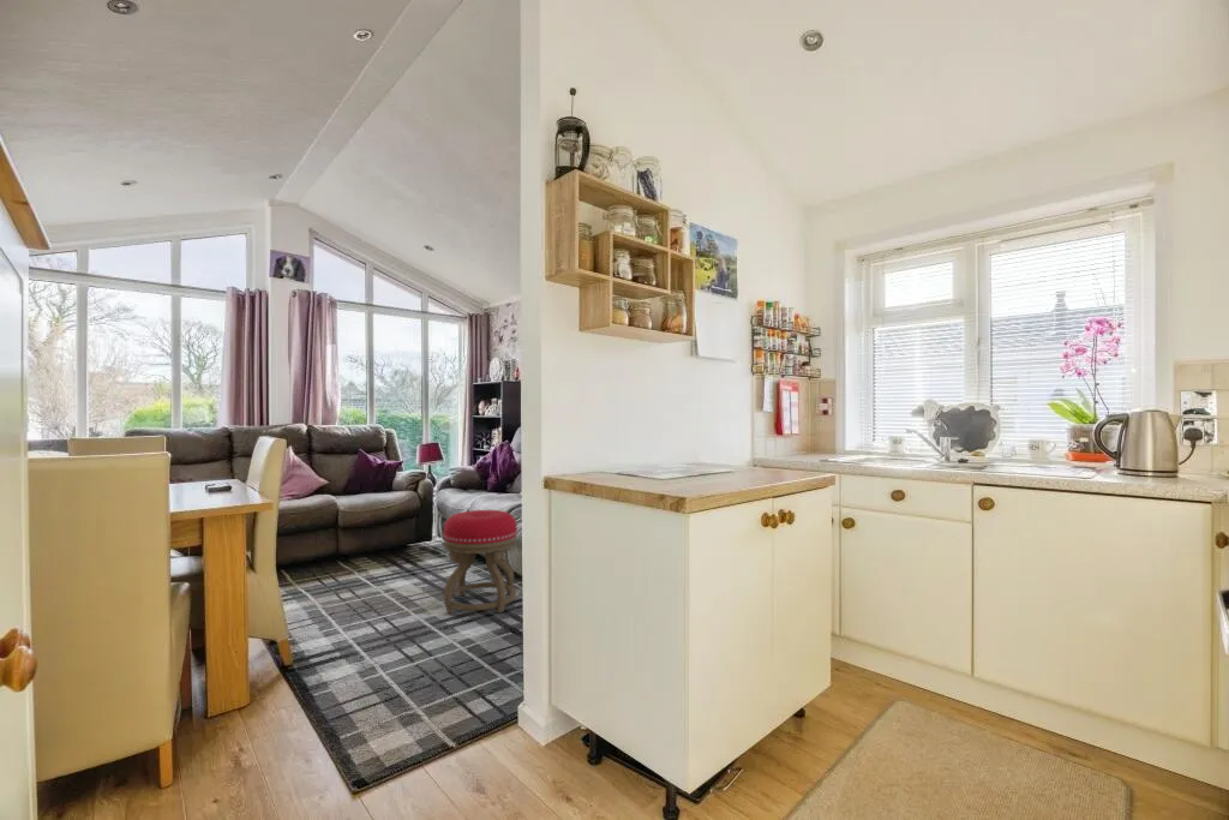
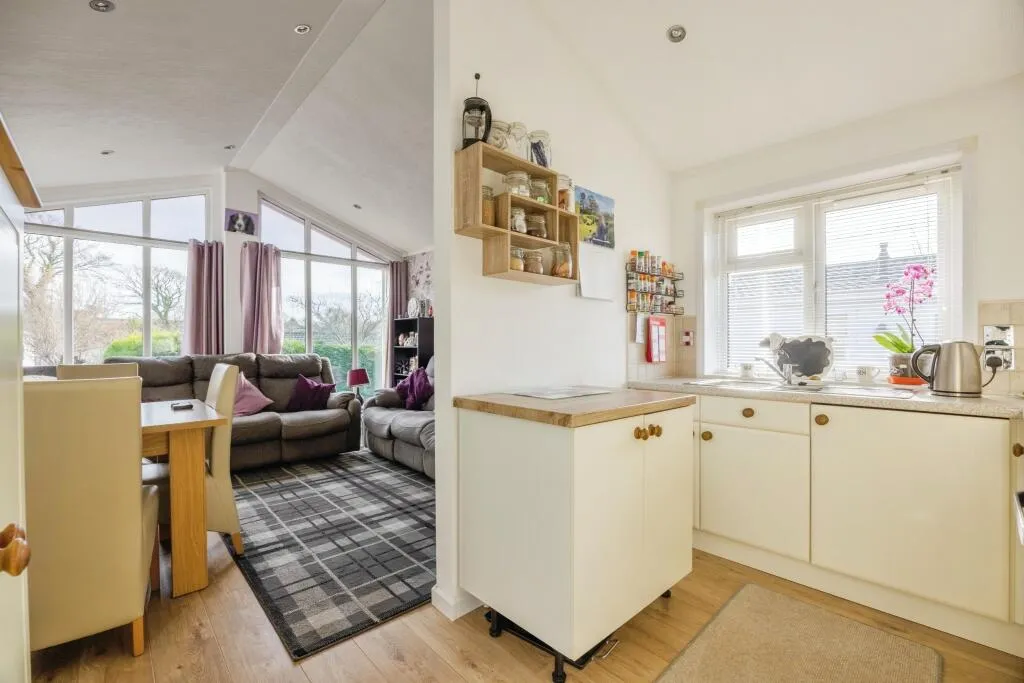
- stool (485, 557)
